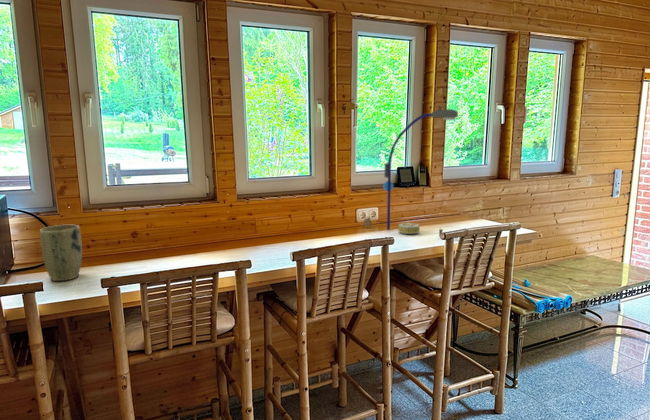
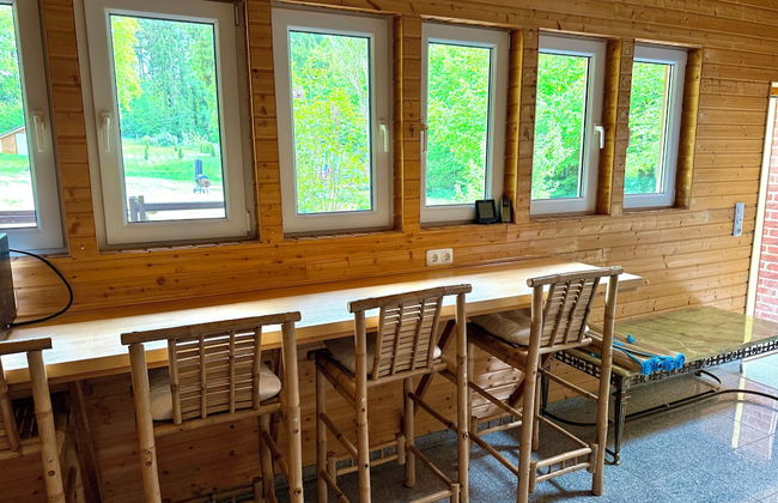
- plant pot (62, 252)
- desk lamp (390, 173)
